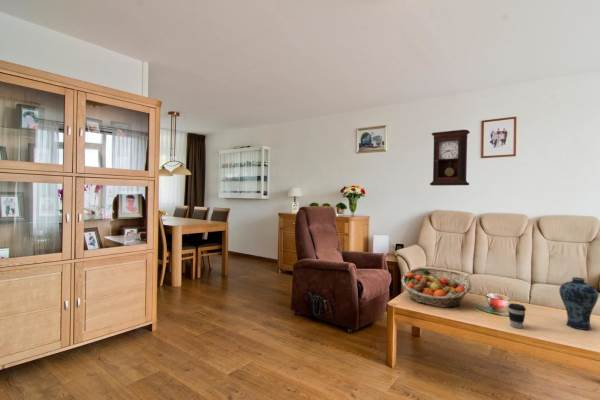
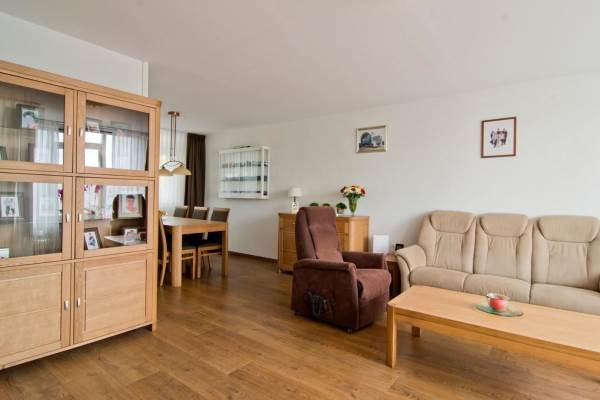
- pendulum clock (449, 158)
- coffee cup (516, 315)
- vase (578, 302)
- fruit basket (434, 286)
